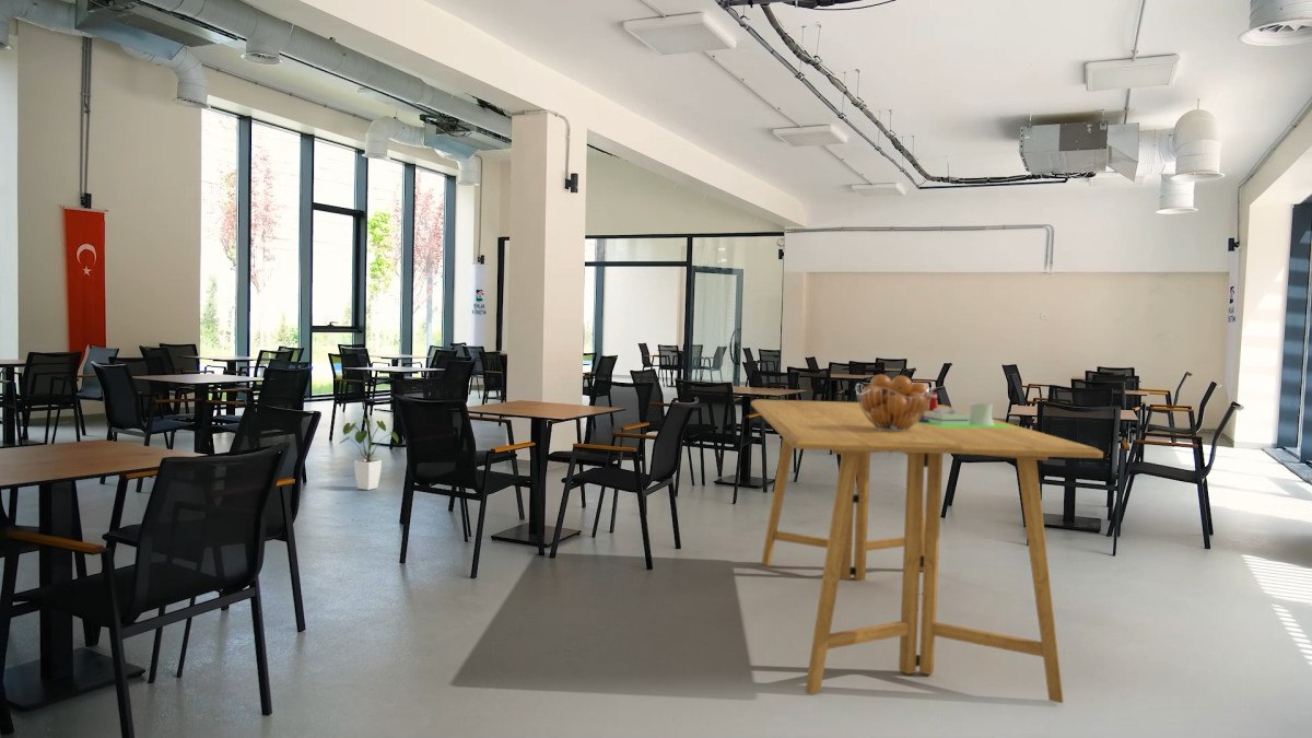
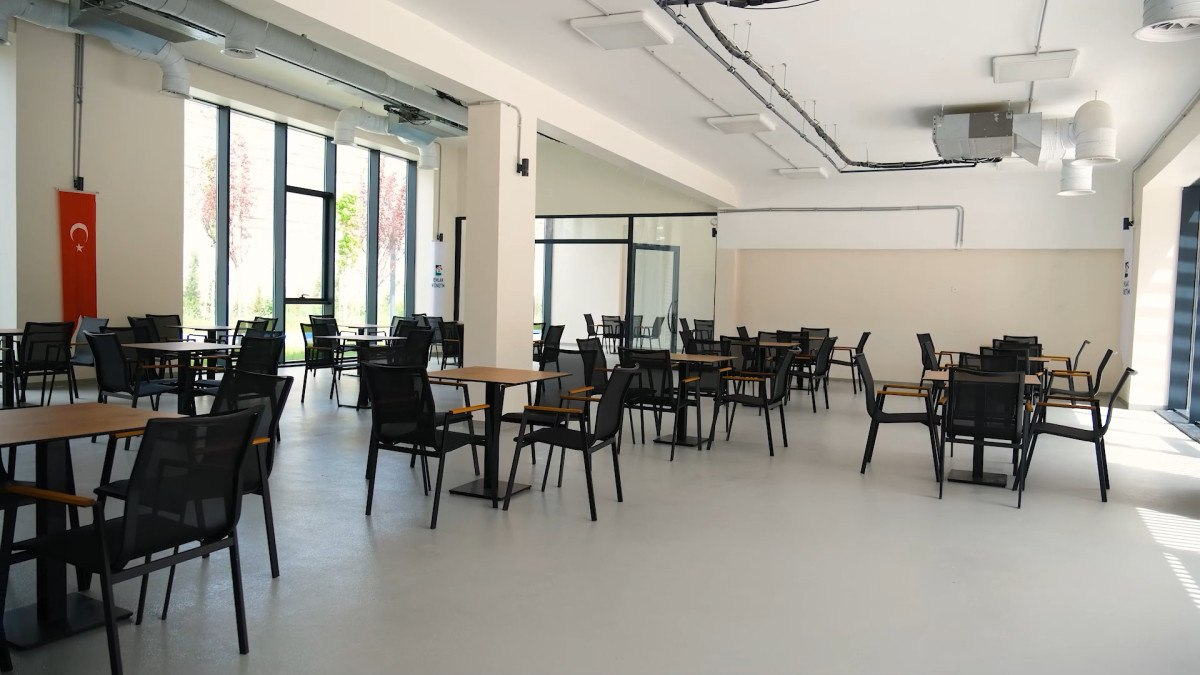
- house plant (372, 453)
- dining table (867, 518)
- architectural model (958, 410)
- fruit basket (893, 401)
